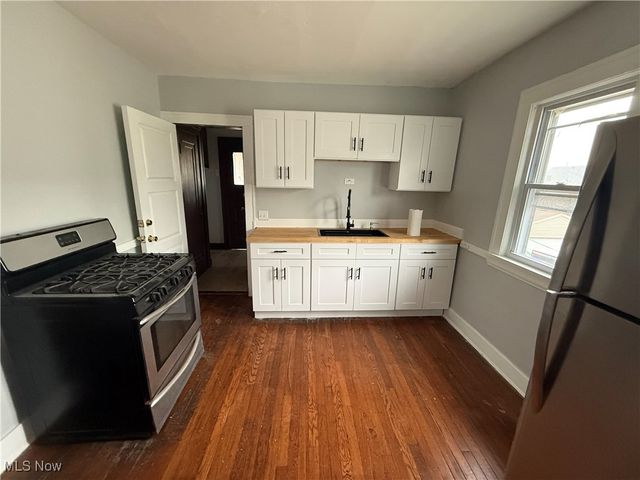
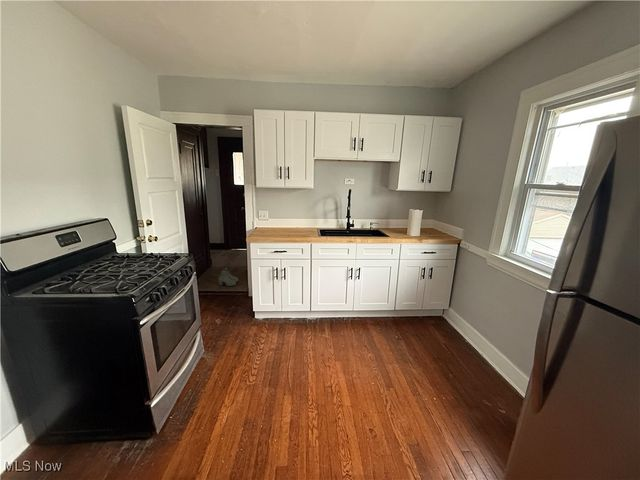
+ boots (228, 276)
